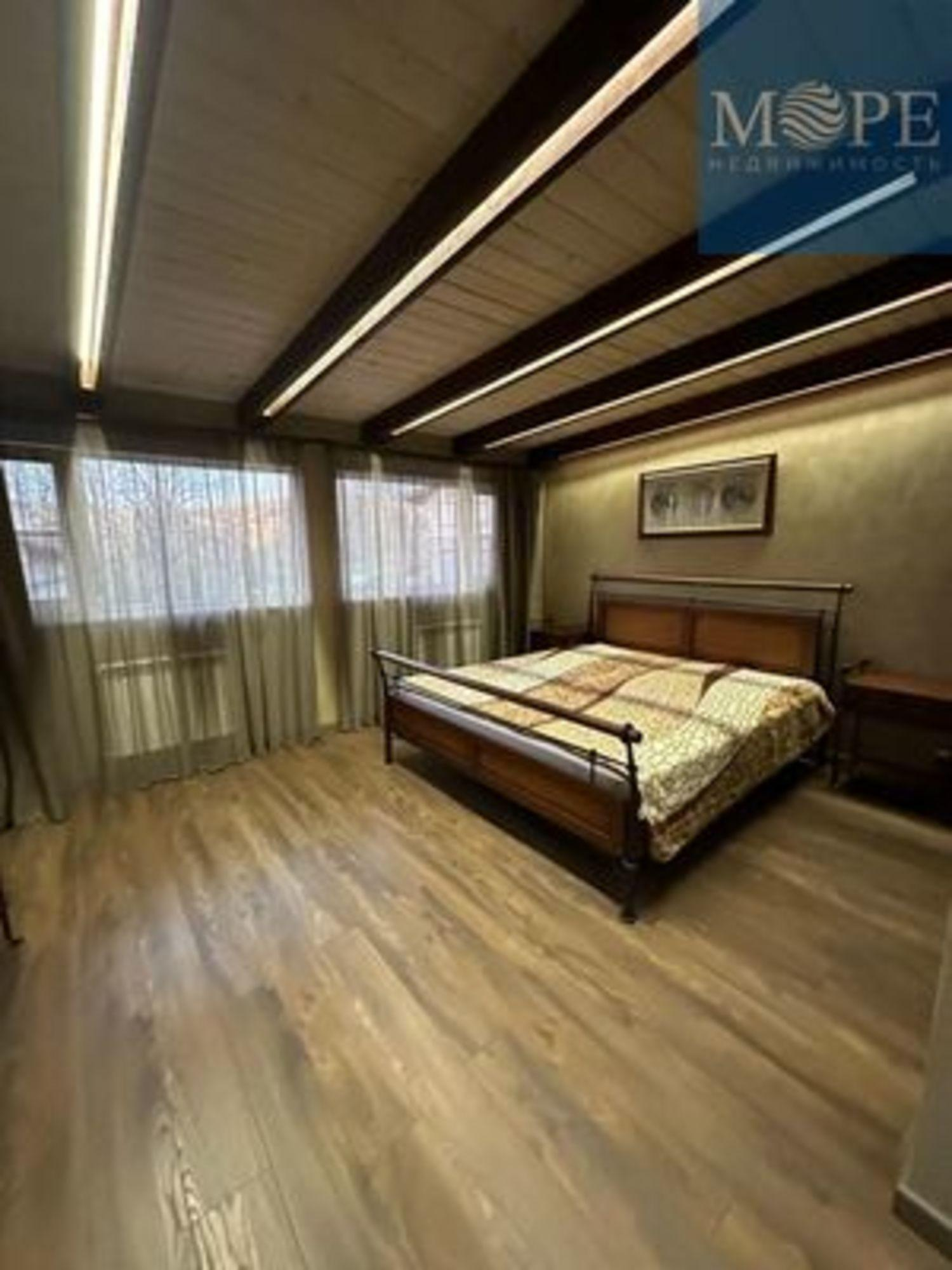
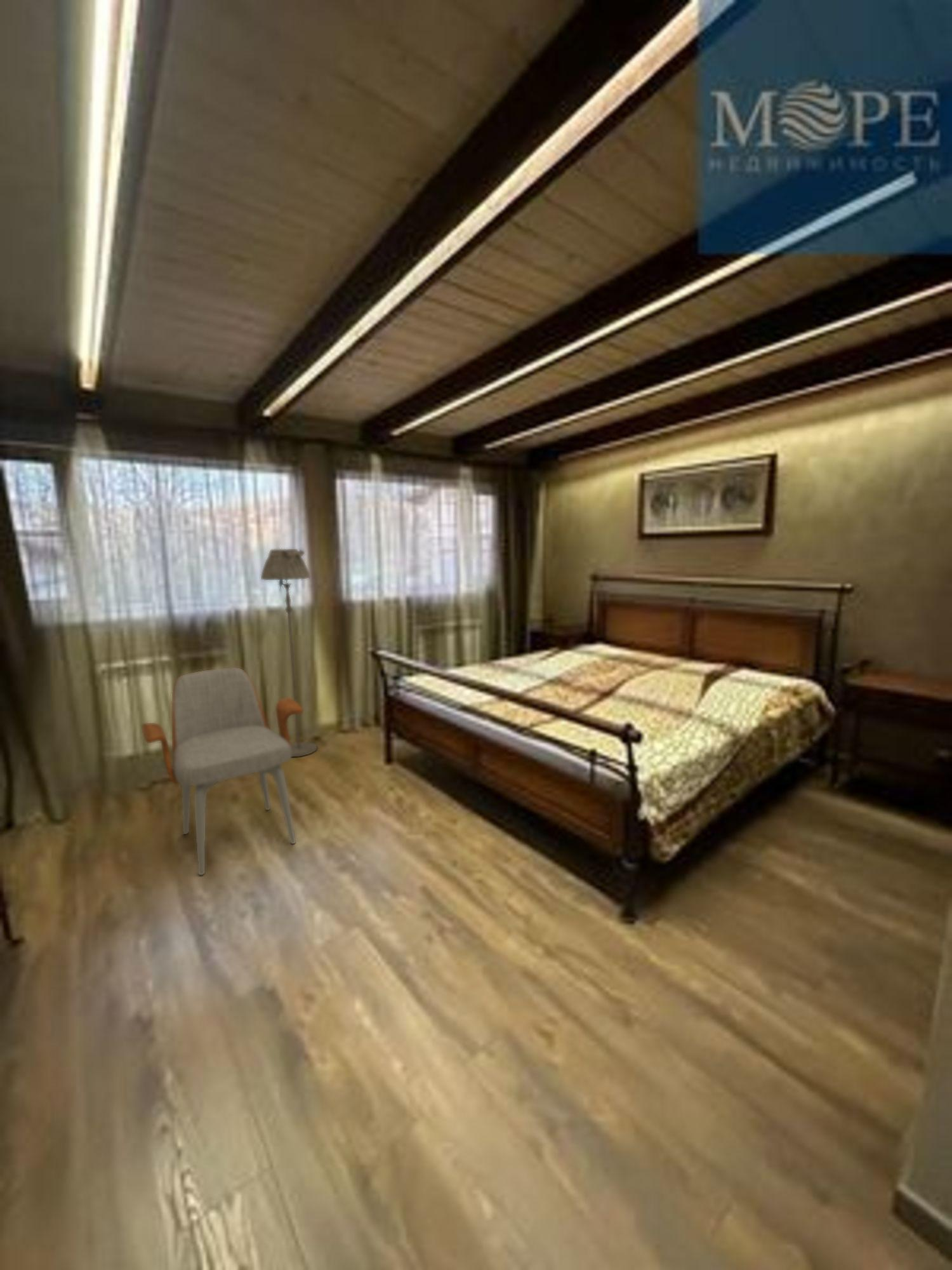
+ armchair (228, 758)
+ floor lamp (291, 653)
